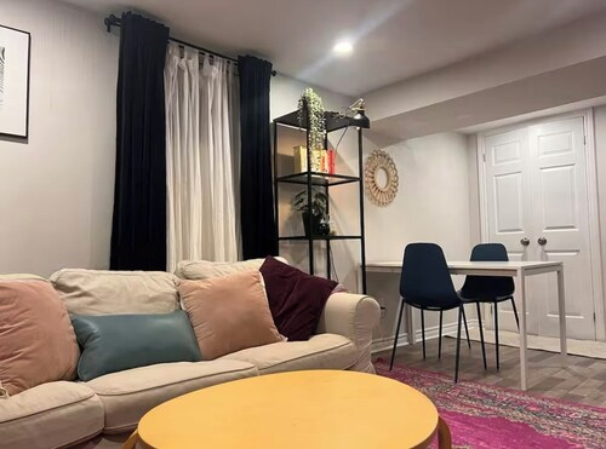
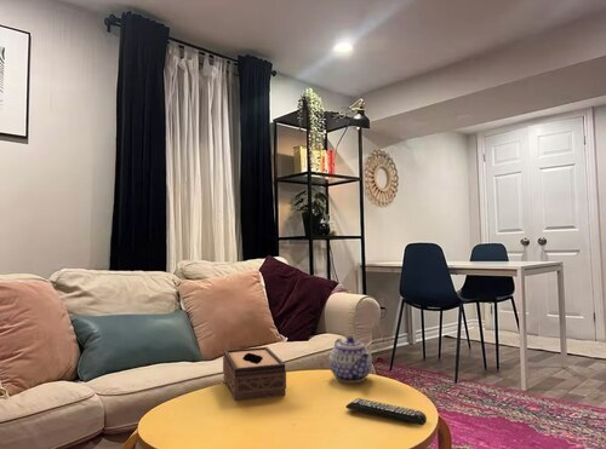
+ remote control (384, 410)
+ tissue box (252, 372)
+ teapot (350, 357)
